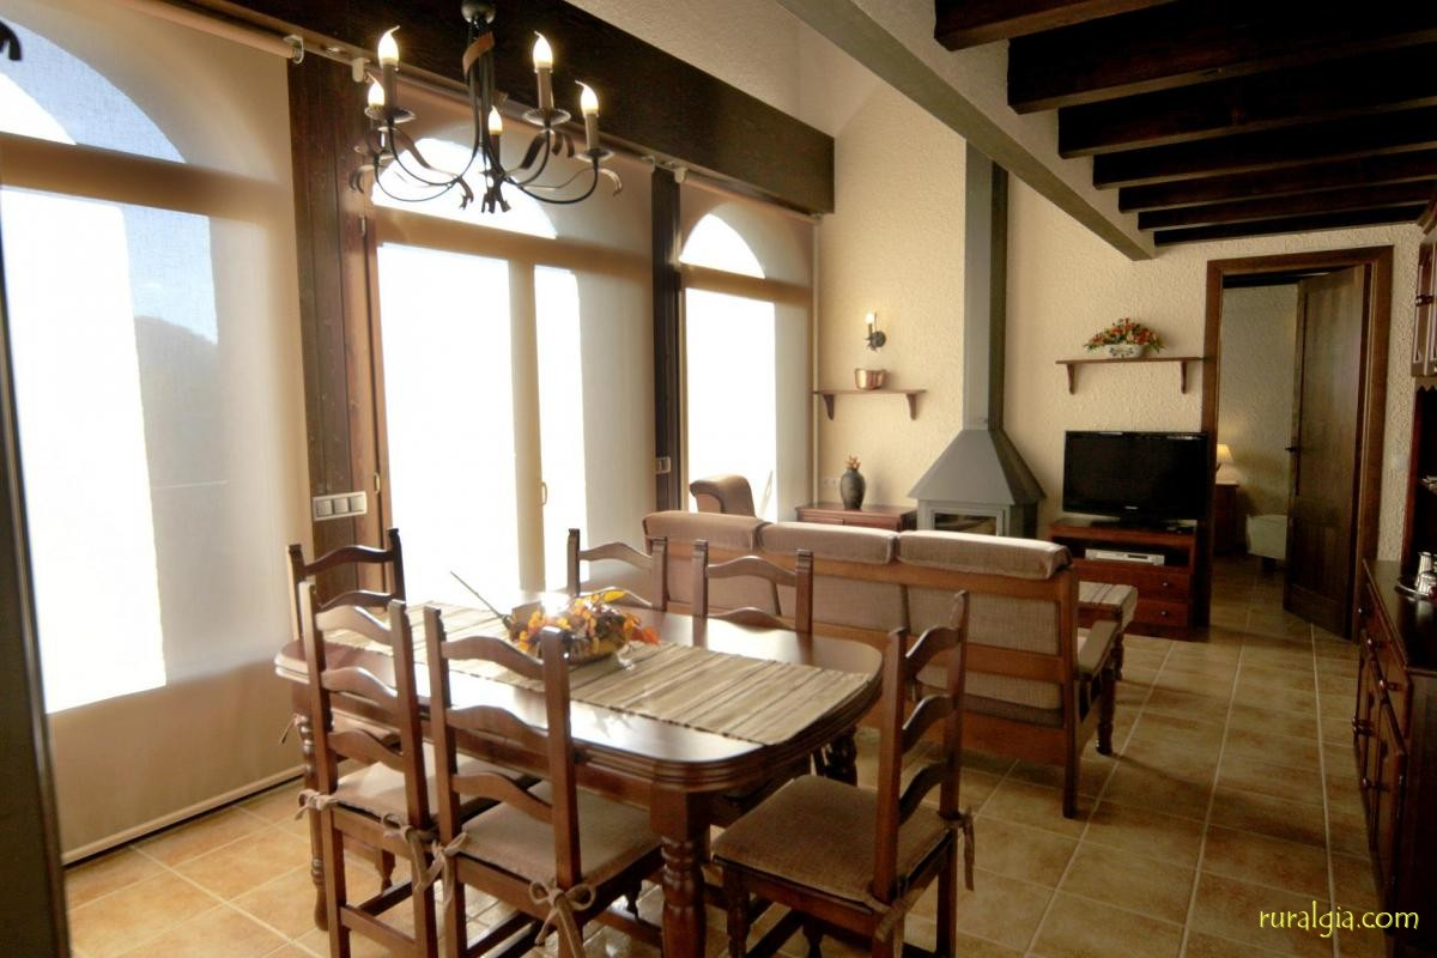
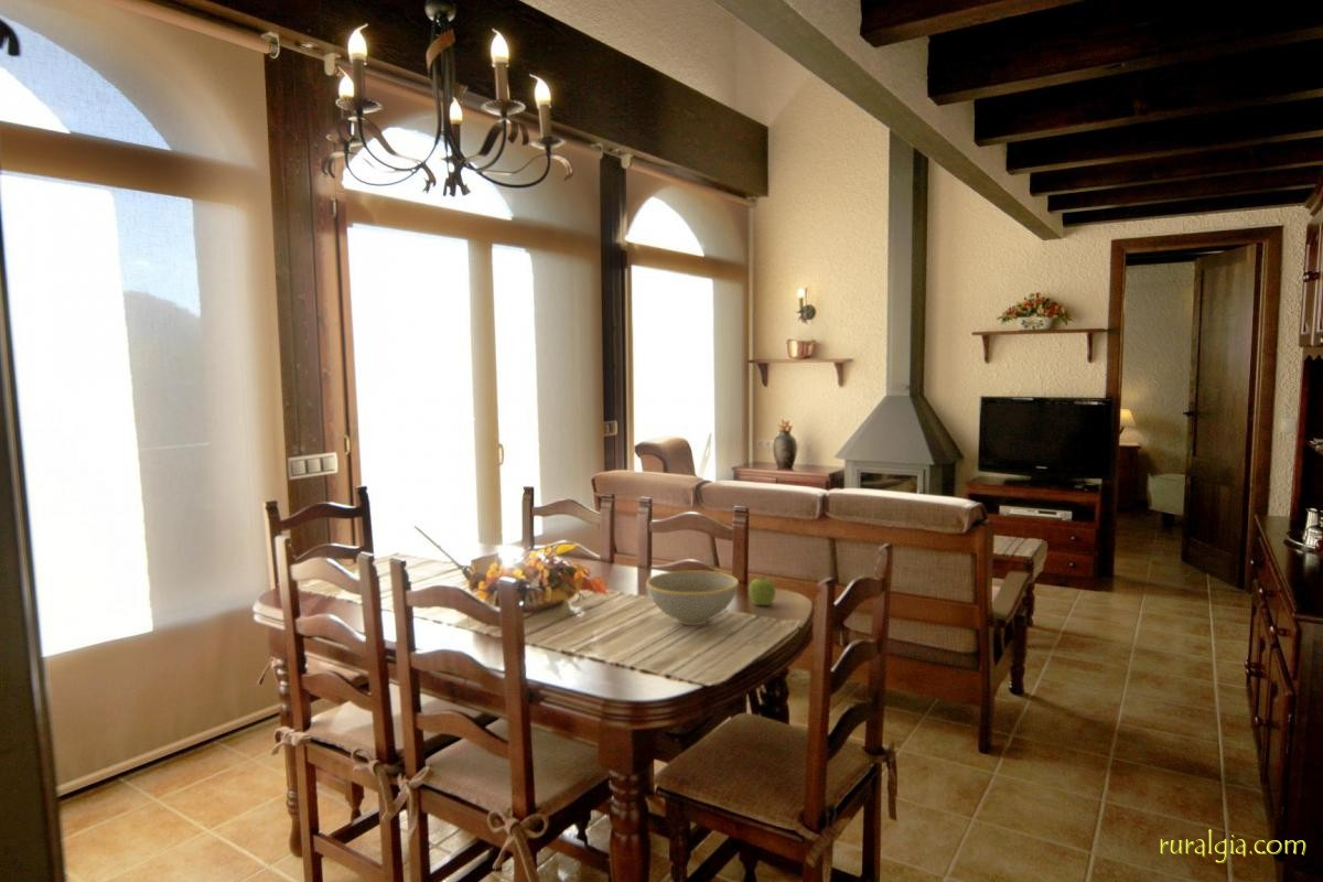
+ bowl (692, 601)
+ fruit (762, 590)
